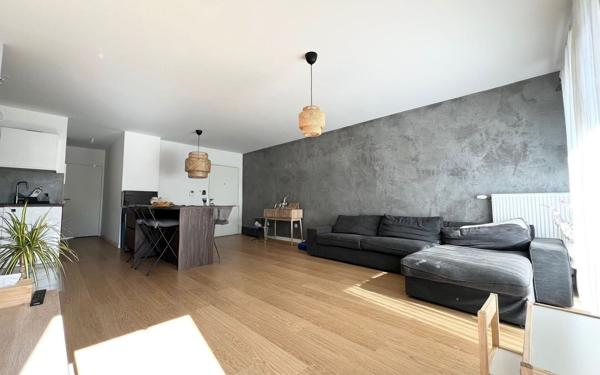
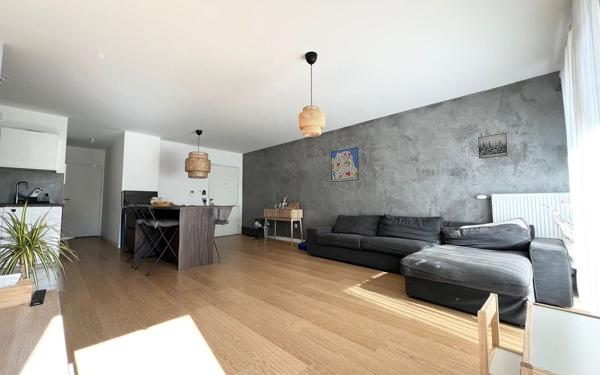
+ wall art (492, 146)
+ wall art (344, 165)
